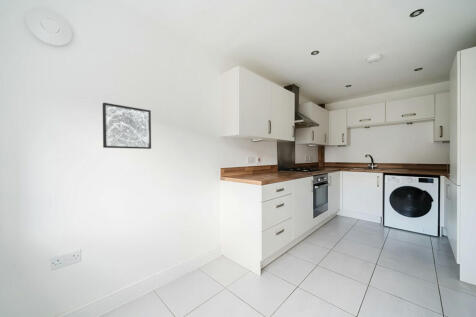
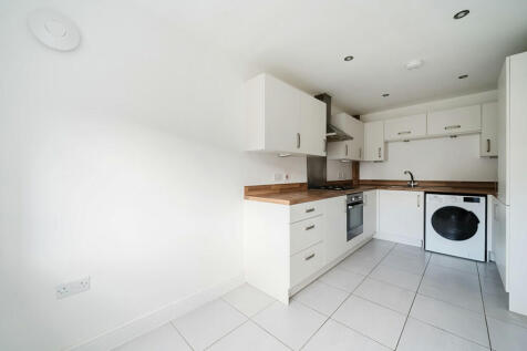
- wall art (128, 127)
